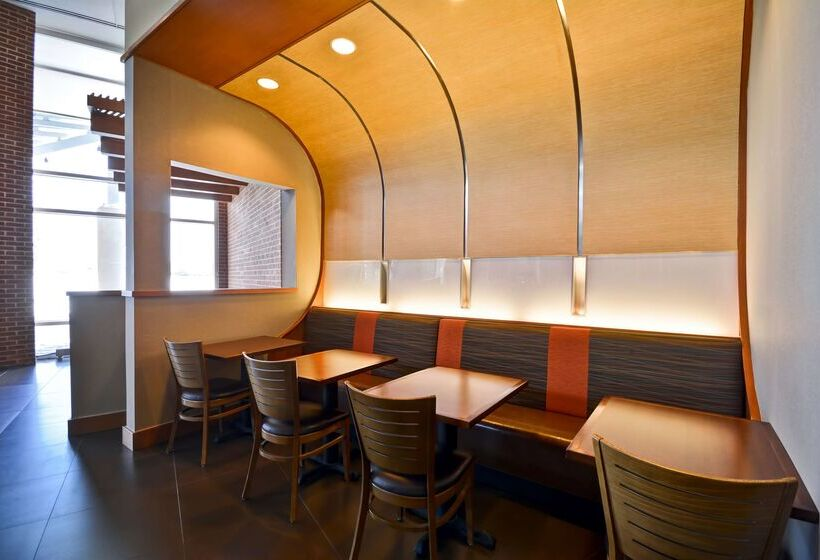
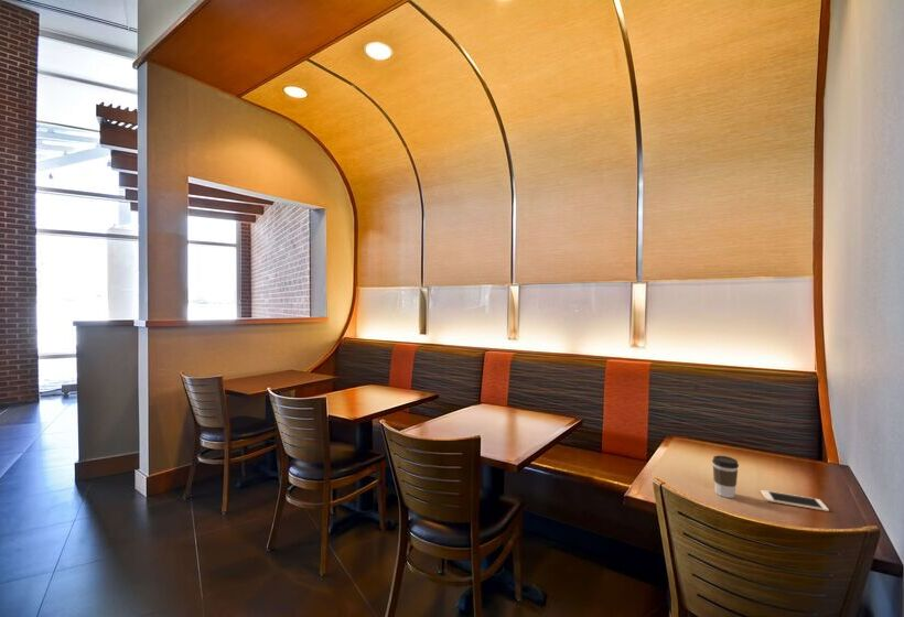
+ coffee cup (724, 476)
+ cell phone (793, 500)
